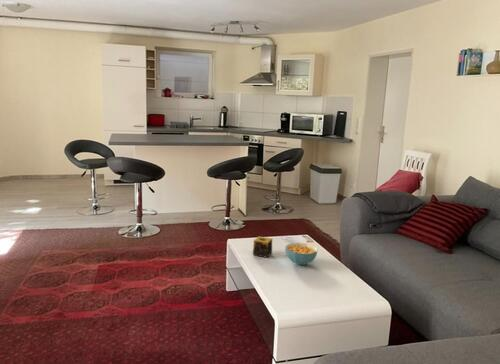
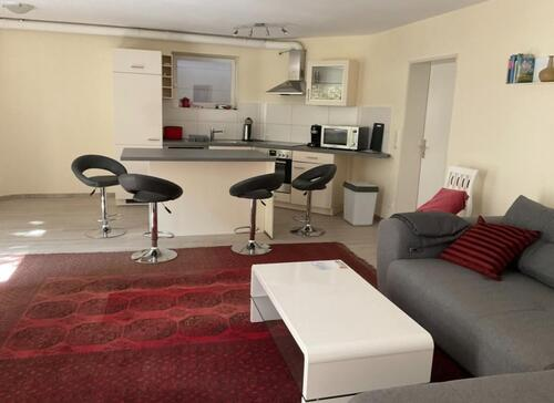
- cereal bowl (301, 255)
- candle (262, 246)
